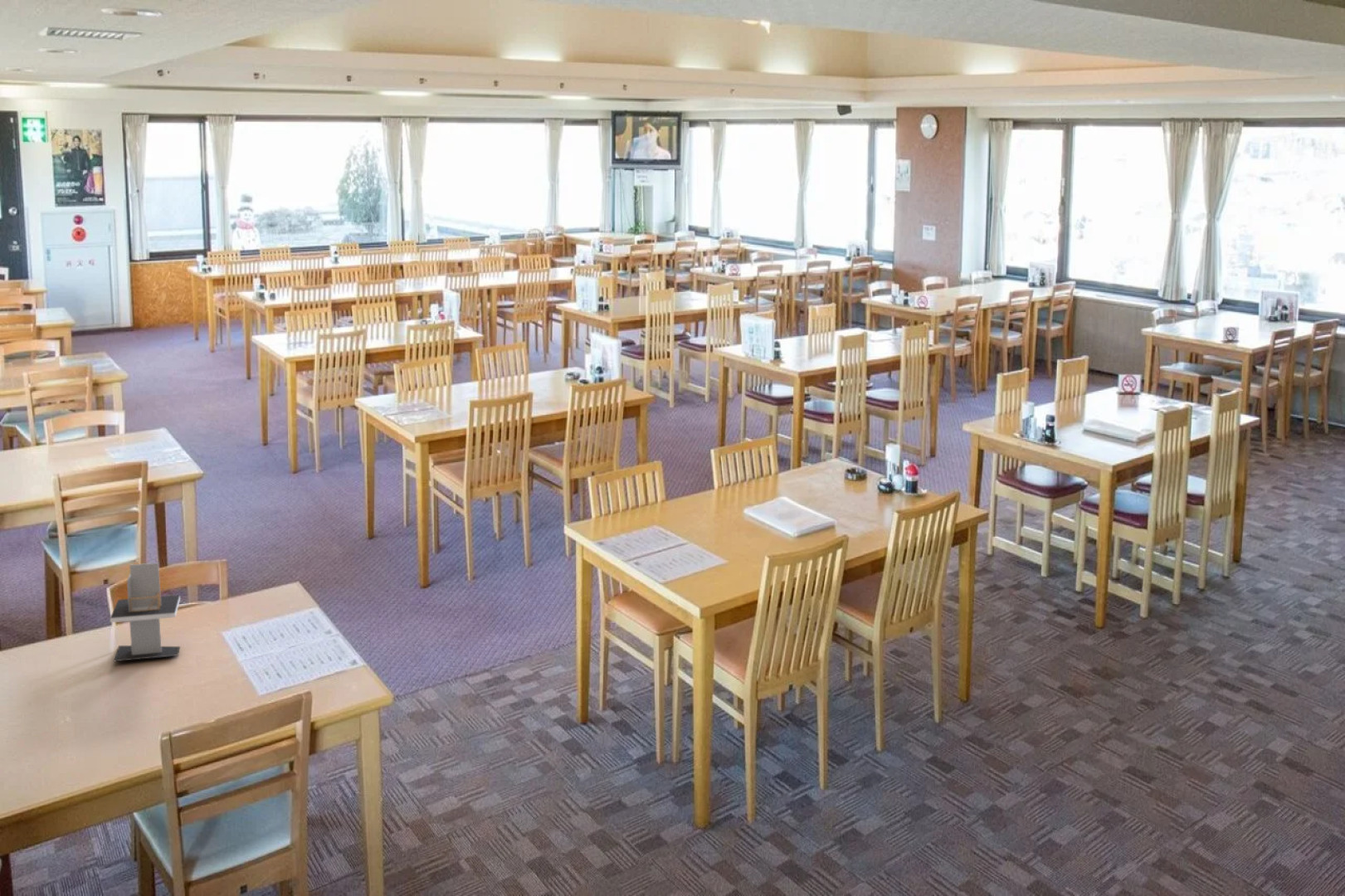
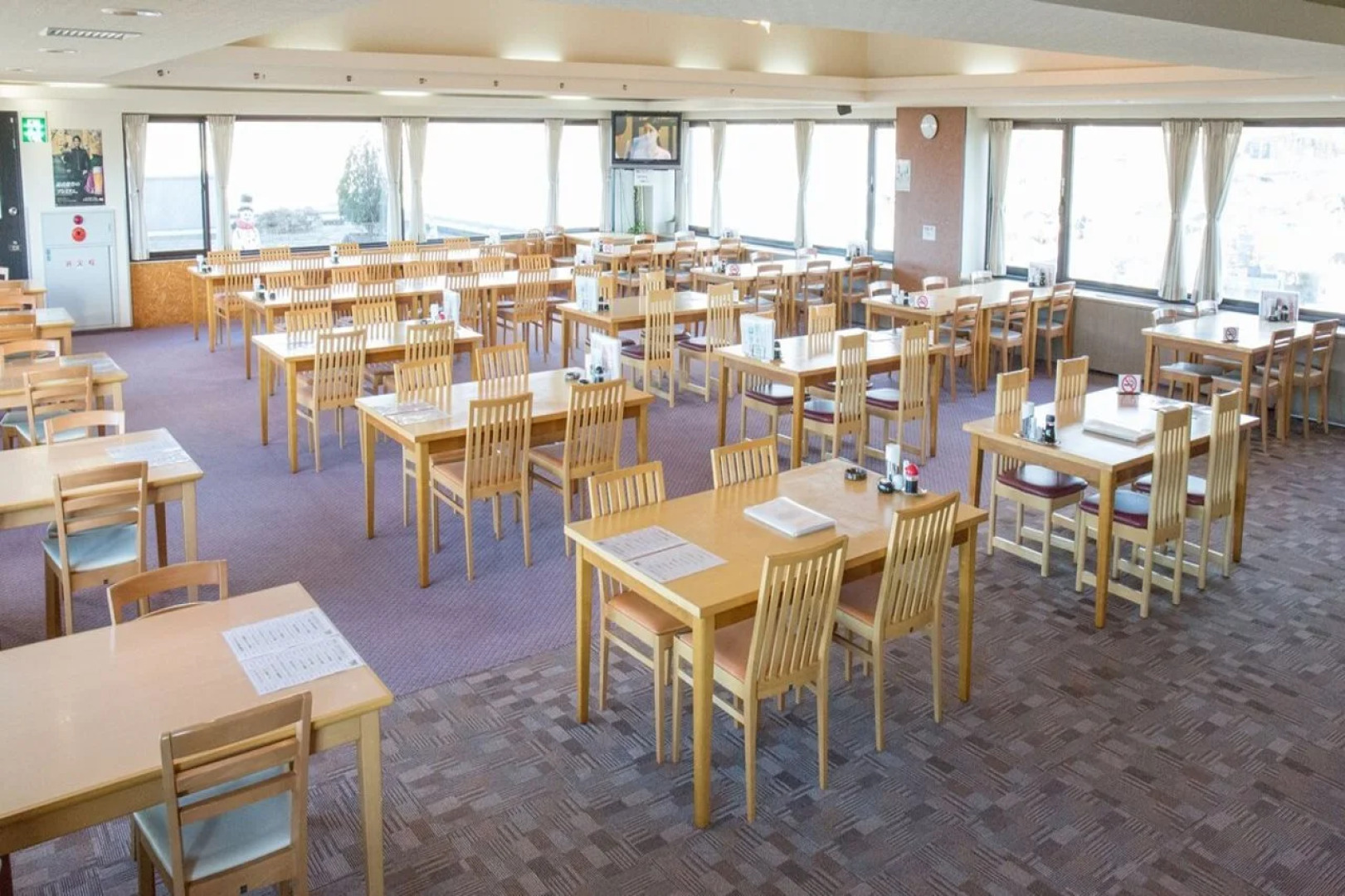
- napkin holder (146, 606)
